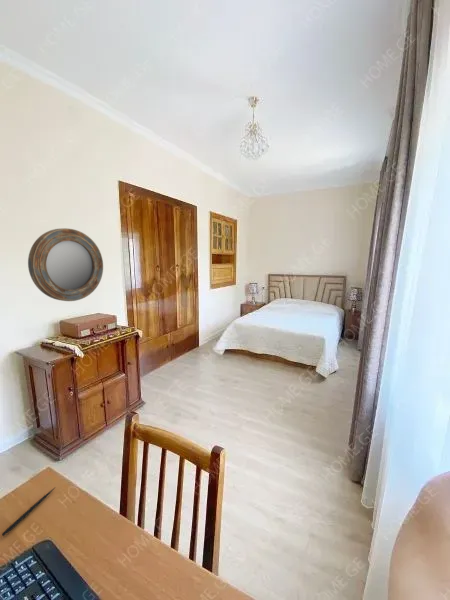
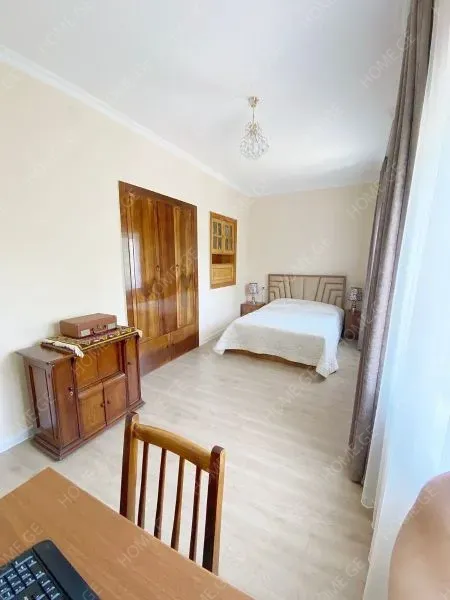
- home mirror (70, 265)
- pen (32, 508)
